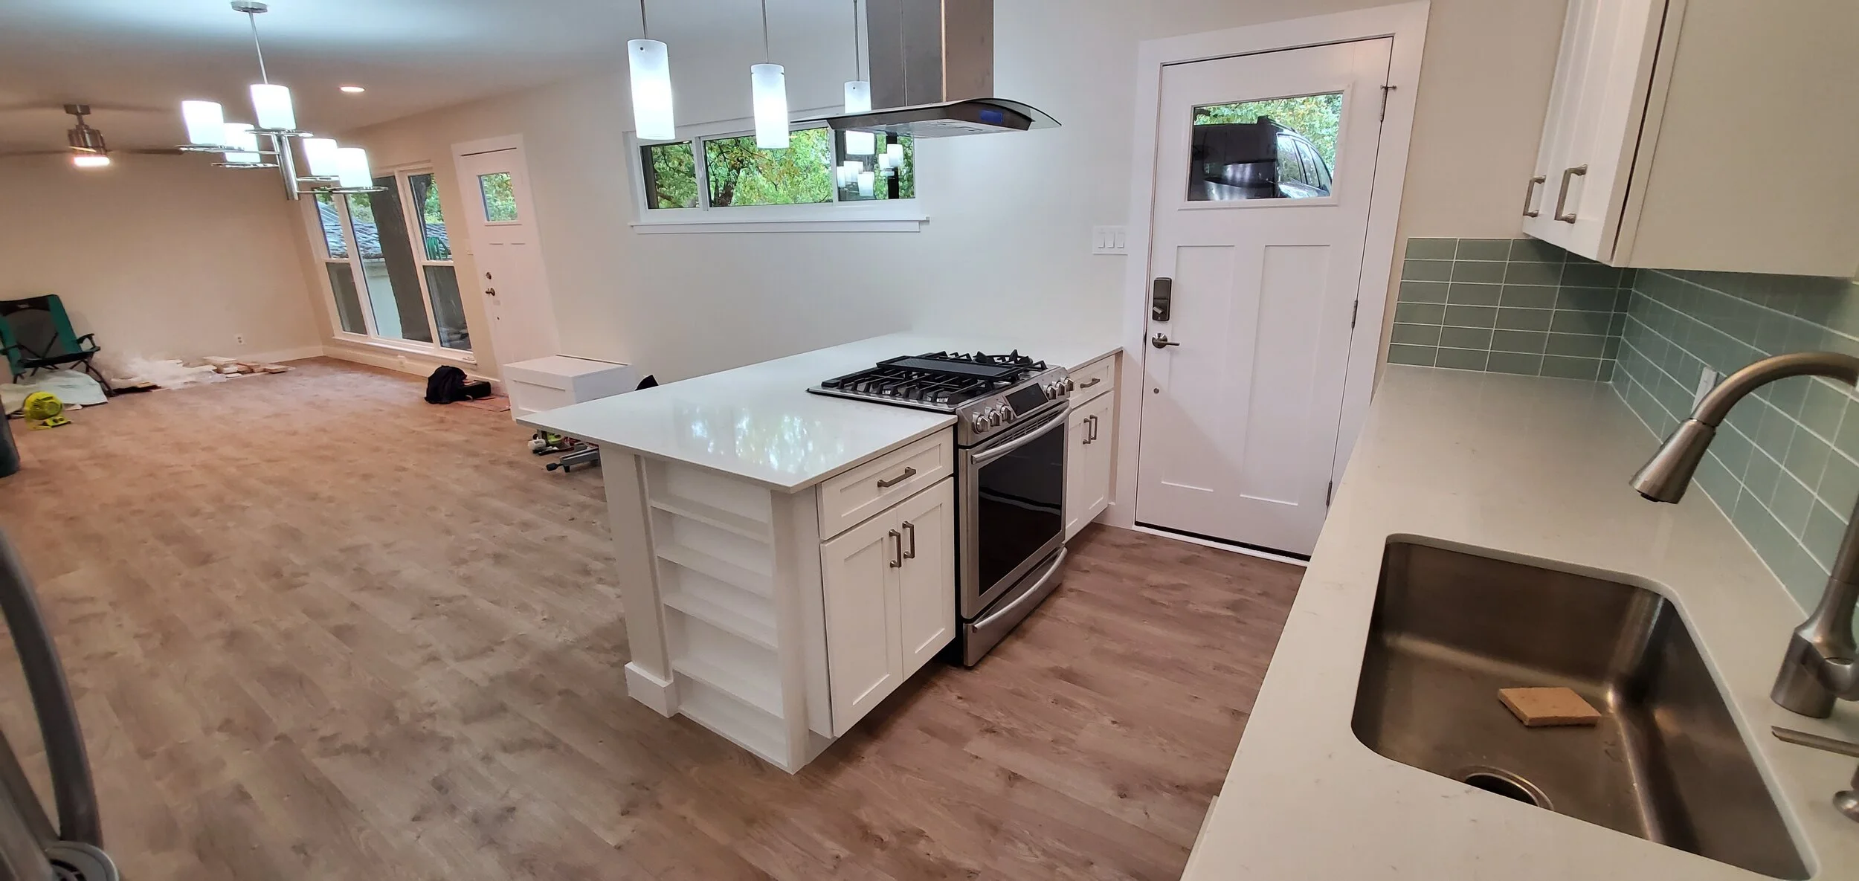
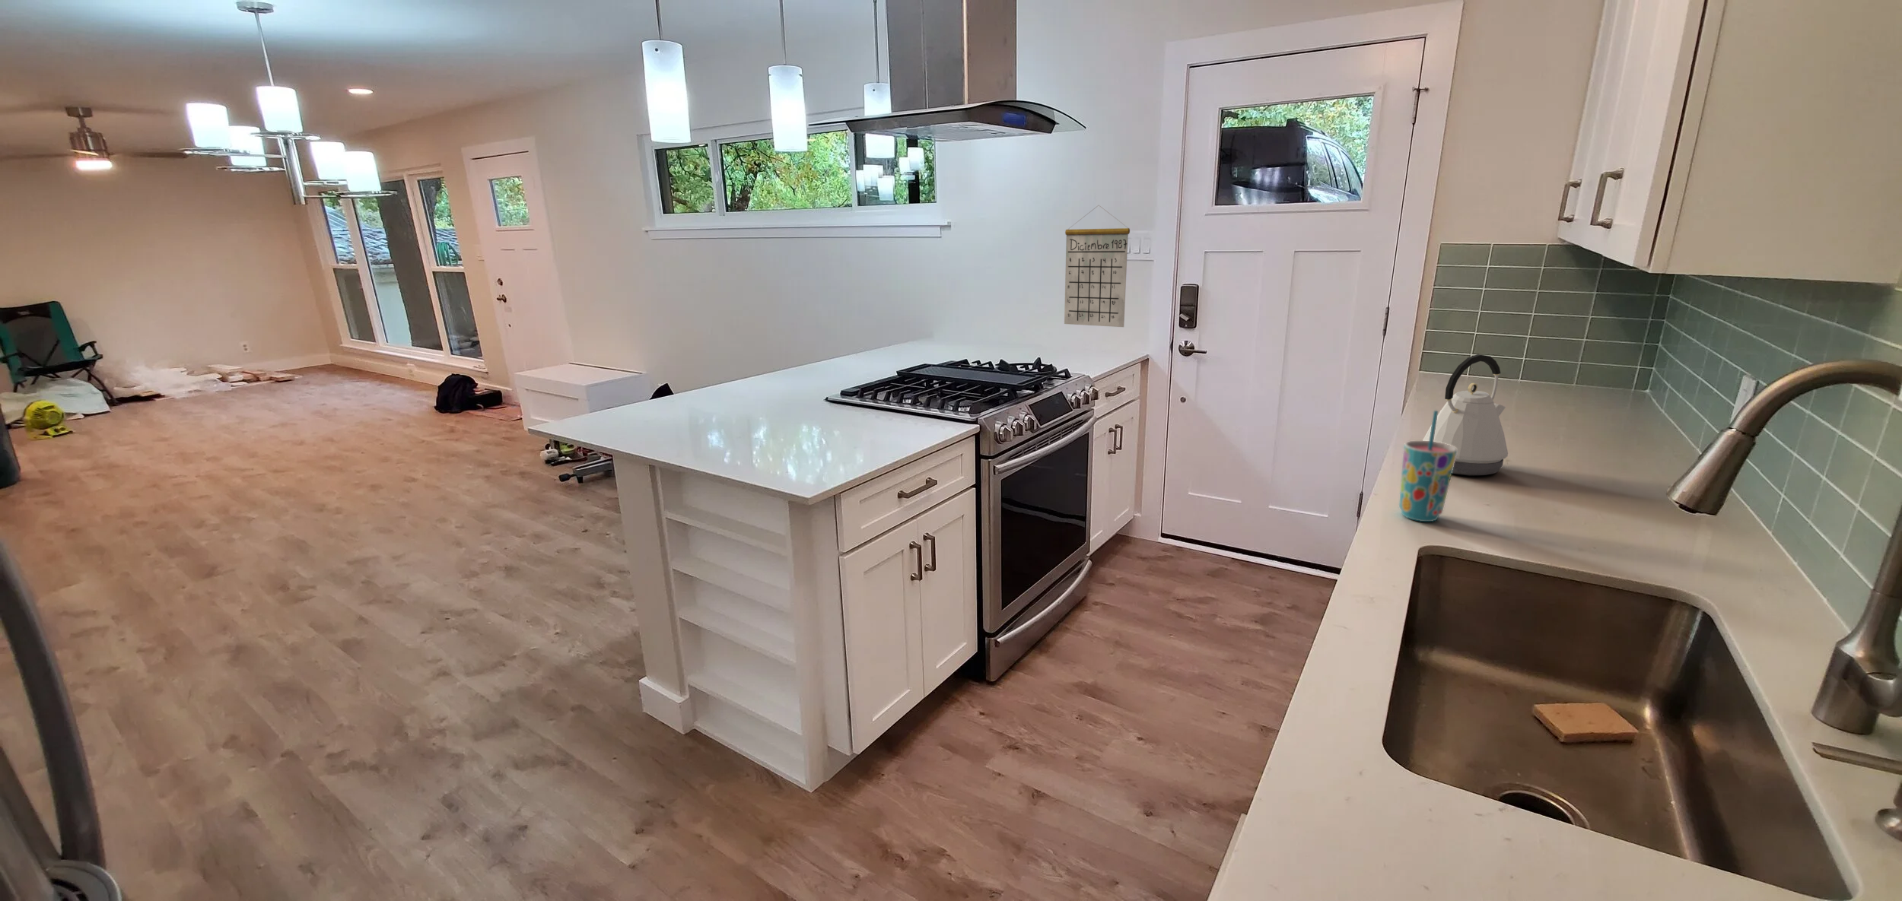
+ kettle (1470, 412)
+ cup (1428, 464)
+ calendar (1095, 266)
